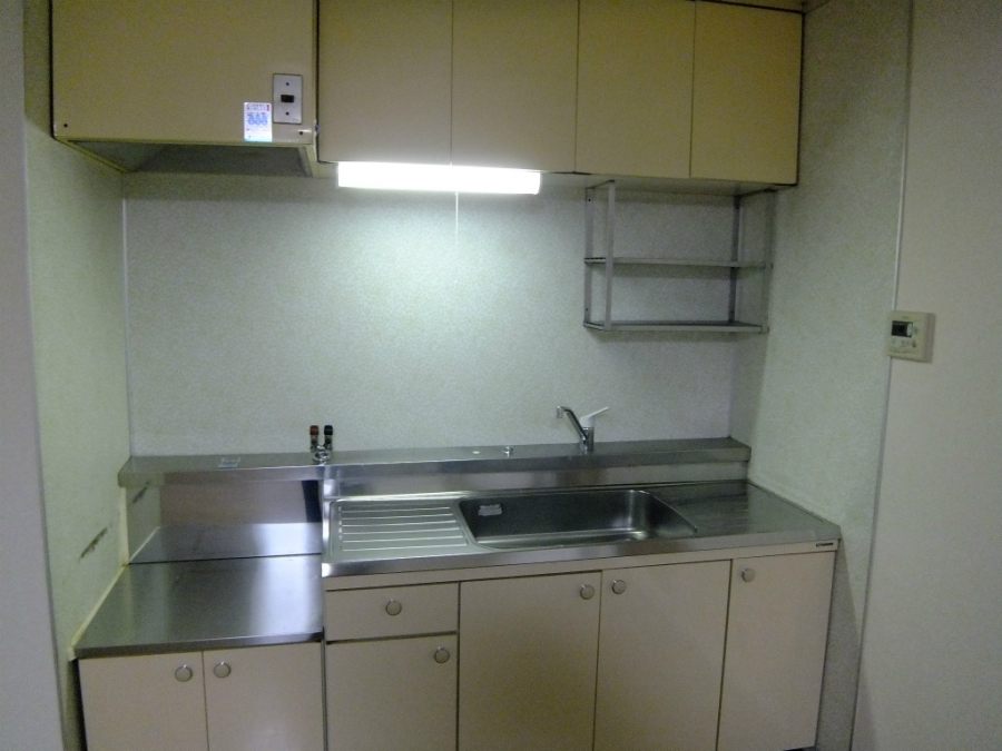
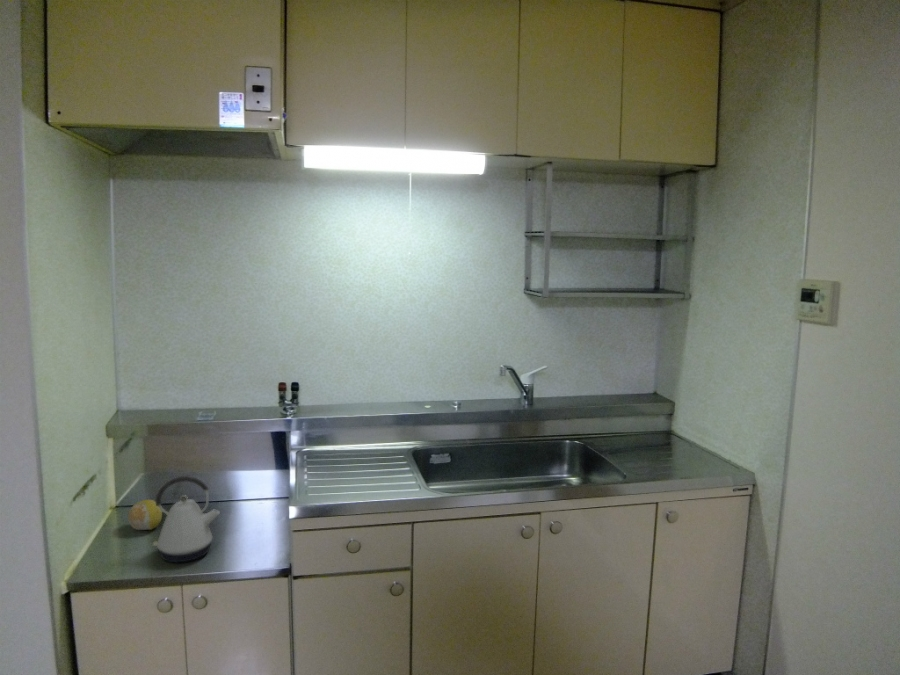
+ fruit (145, 515)
+ kettle (186, 515)
